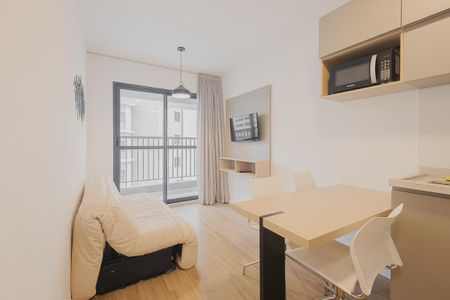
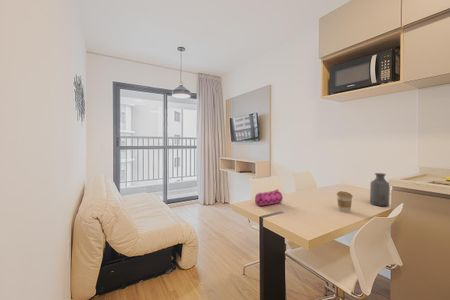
+ pencil case (268, 197)
+ coffee cup (344, 201)
+ bottle (379, 188)
